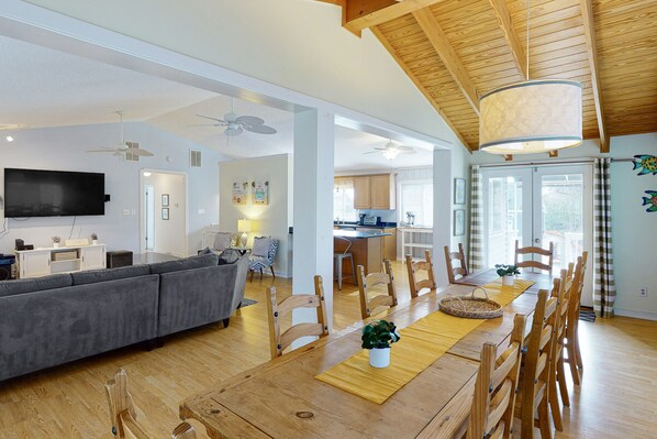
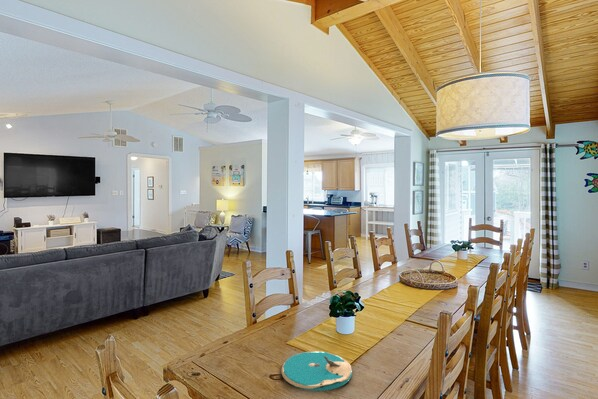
+ plate (316, 363)
